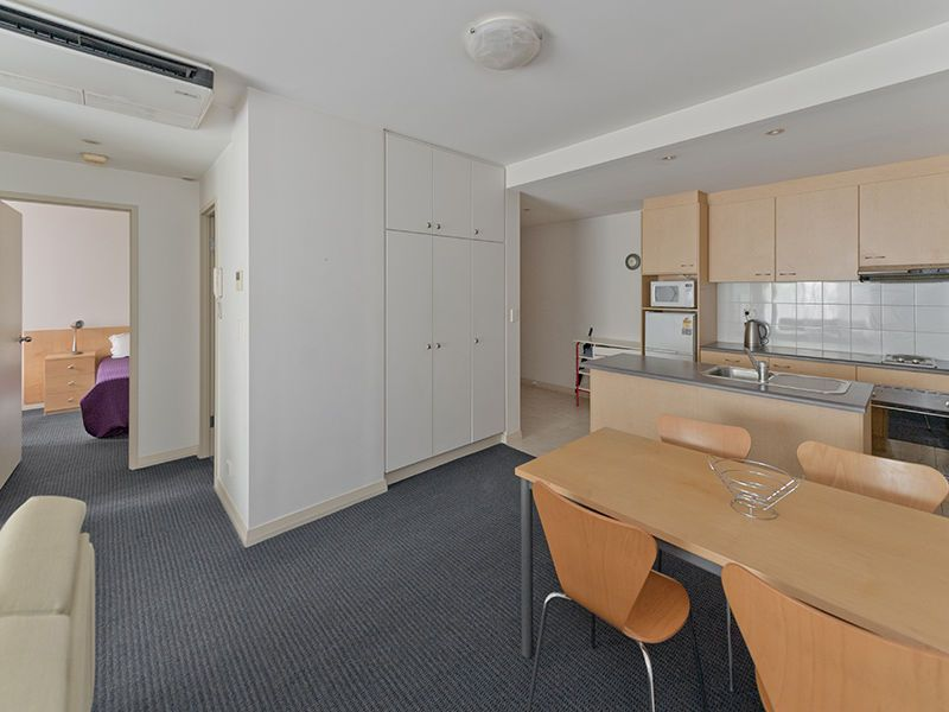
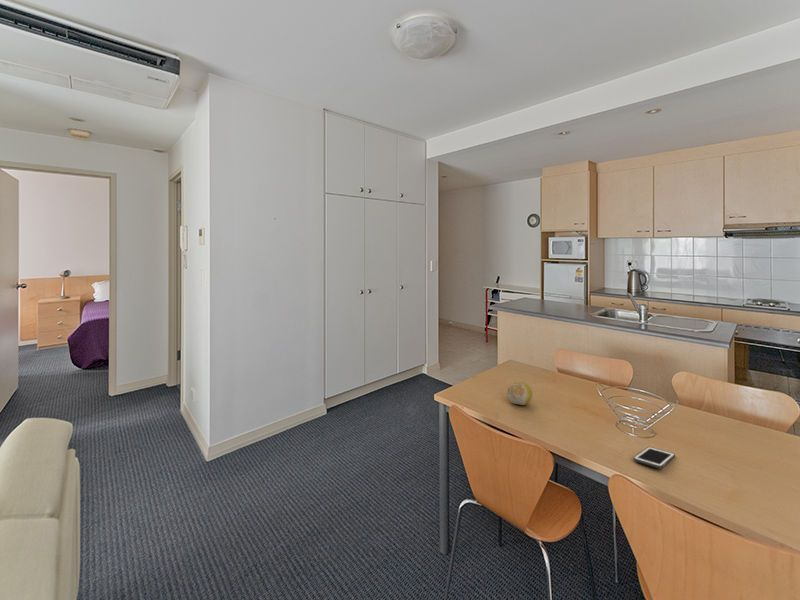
+ cell phone (654, 457)
+ fruit (519, 393)
